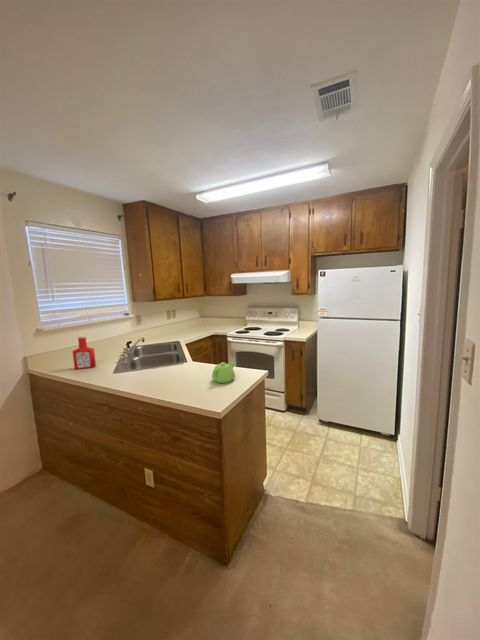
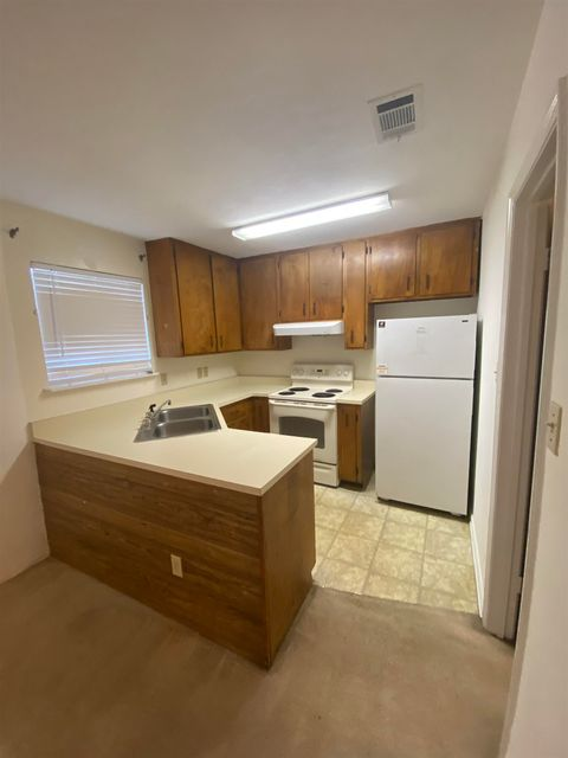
- soap bottle (83, 351)
- teapot (224, 370)
